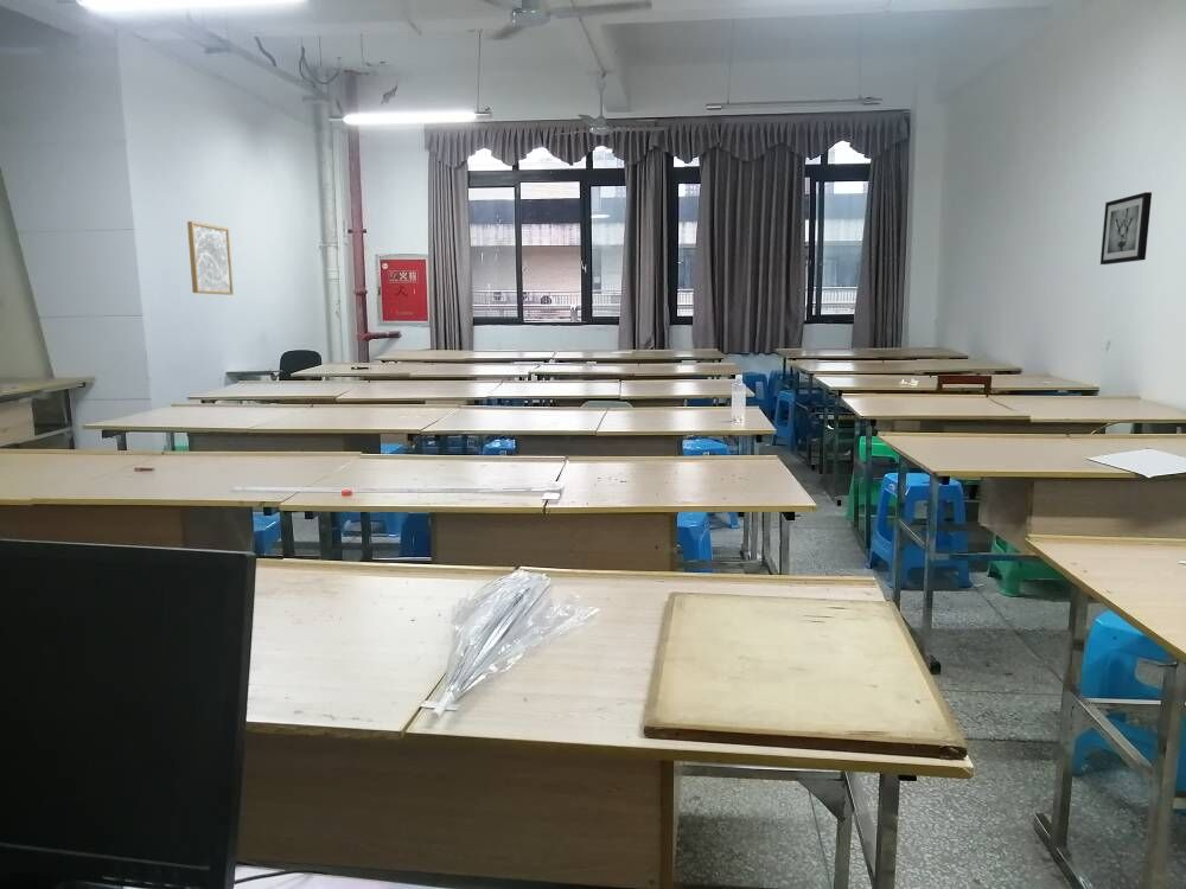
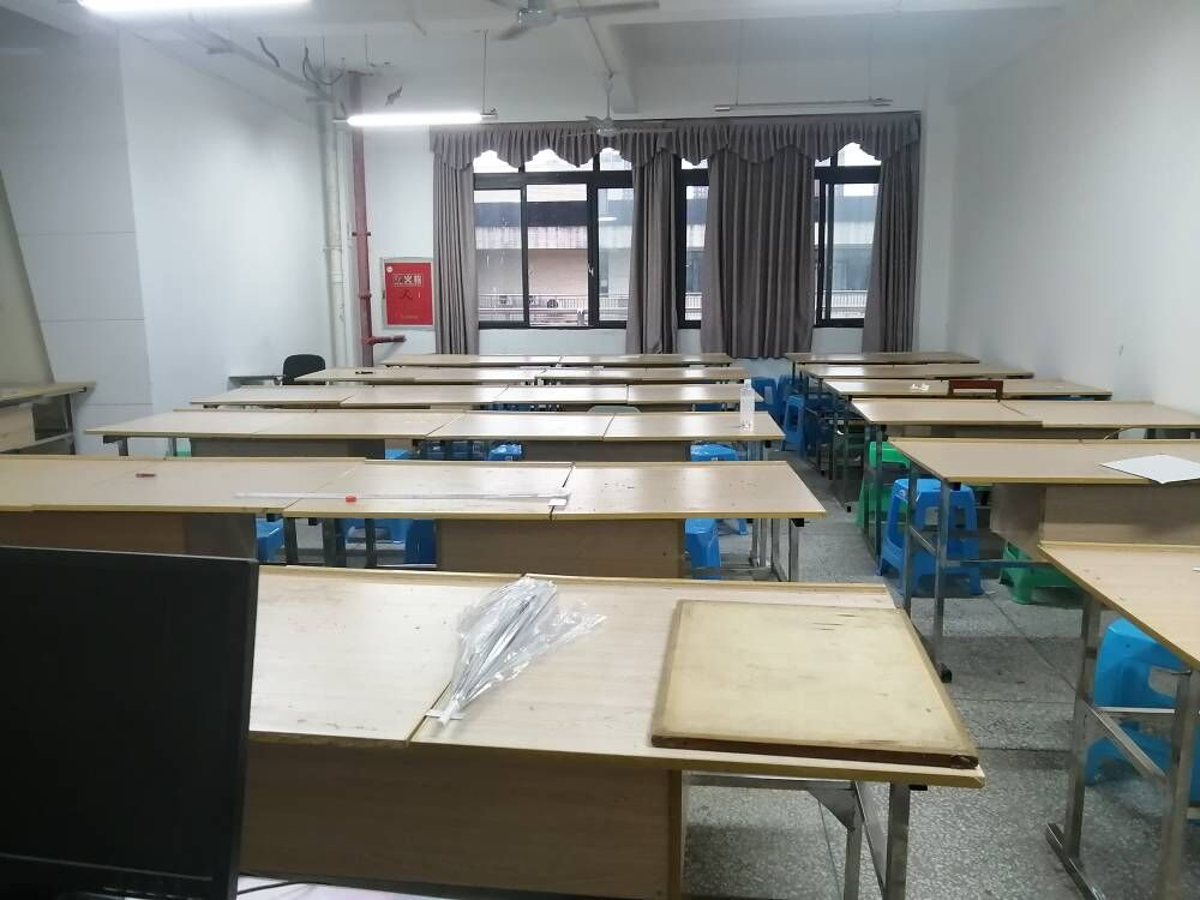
- wall art (1124, 230)
- wall art (211, 260)
